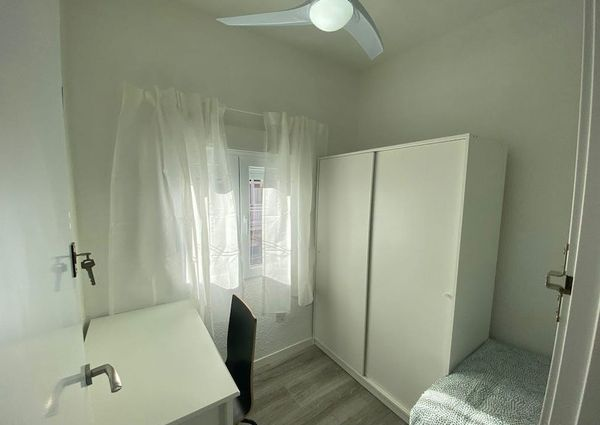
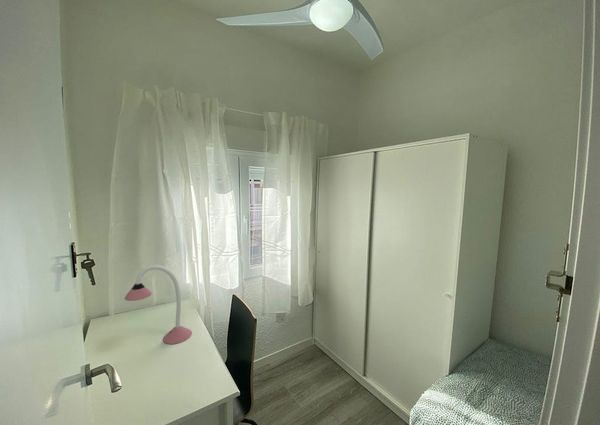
+ desk lamp (151, 293)
